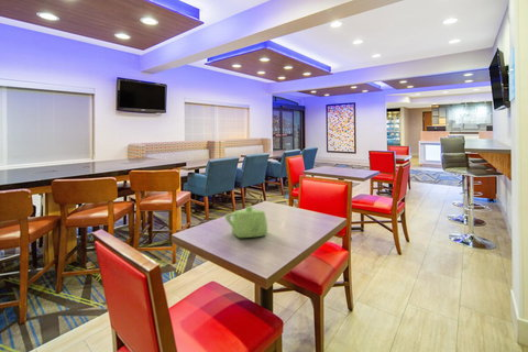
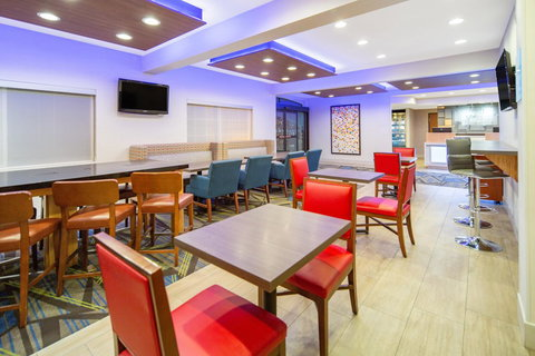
- teapot (246, 221)
